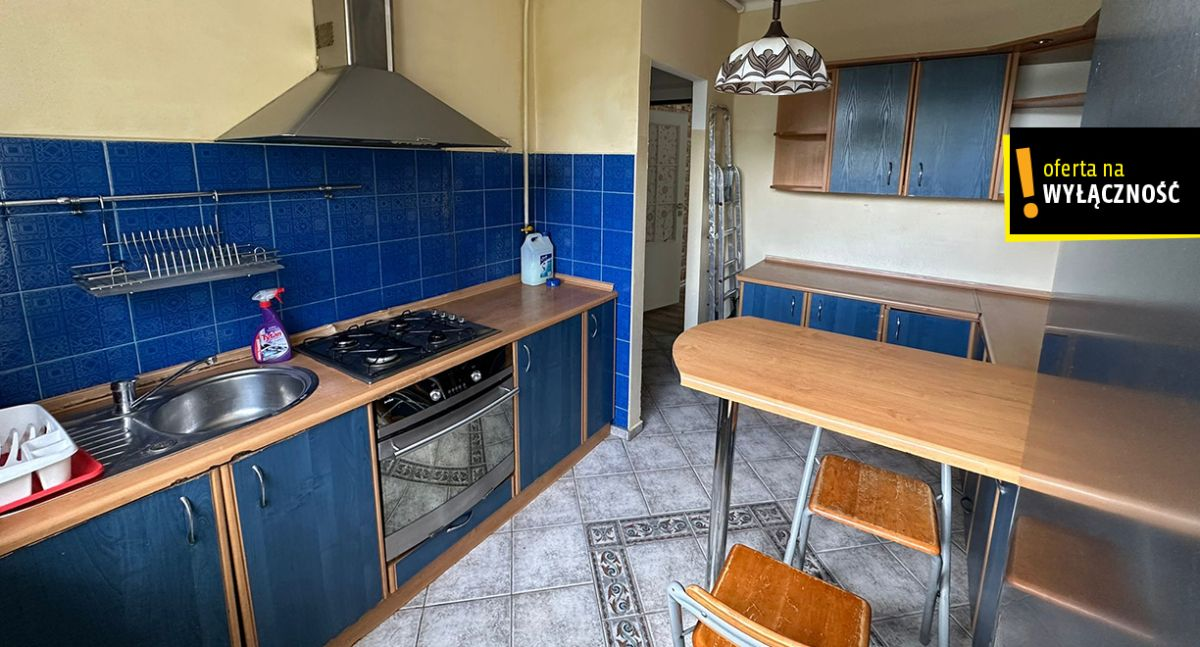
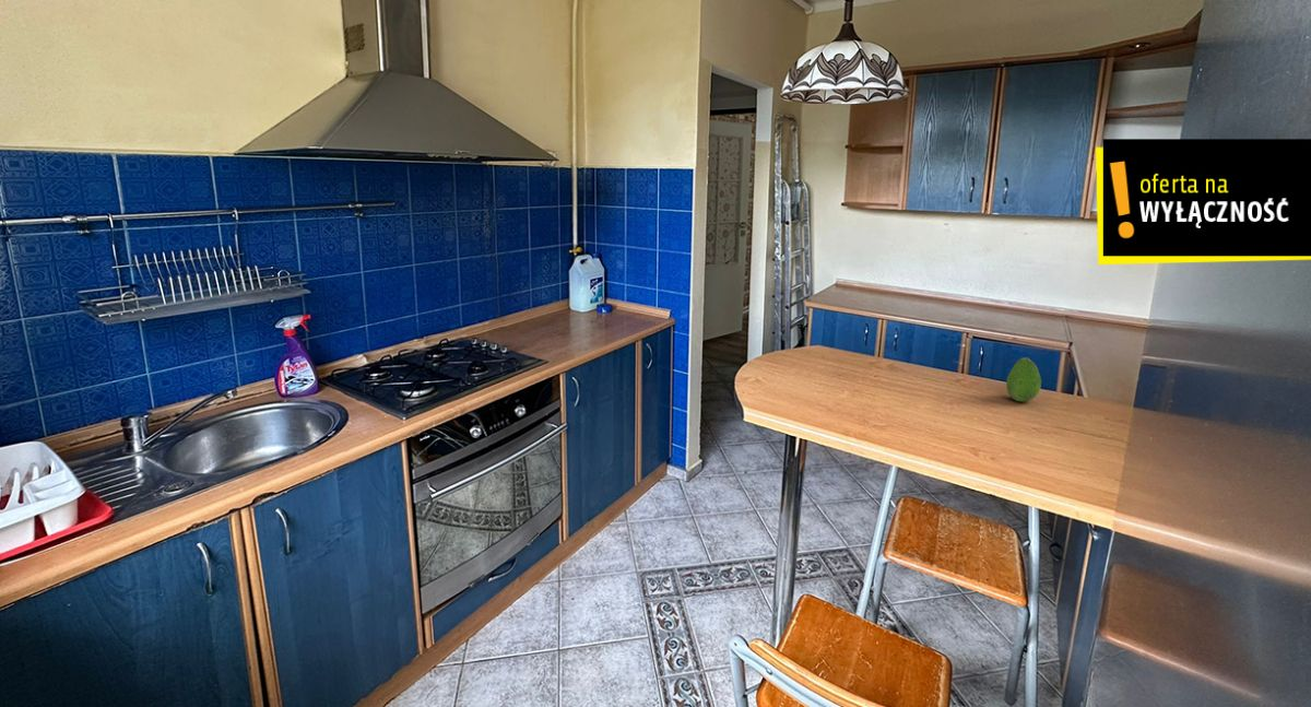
+ fruit (1024, 379)
